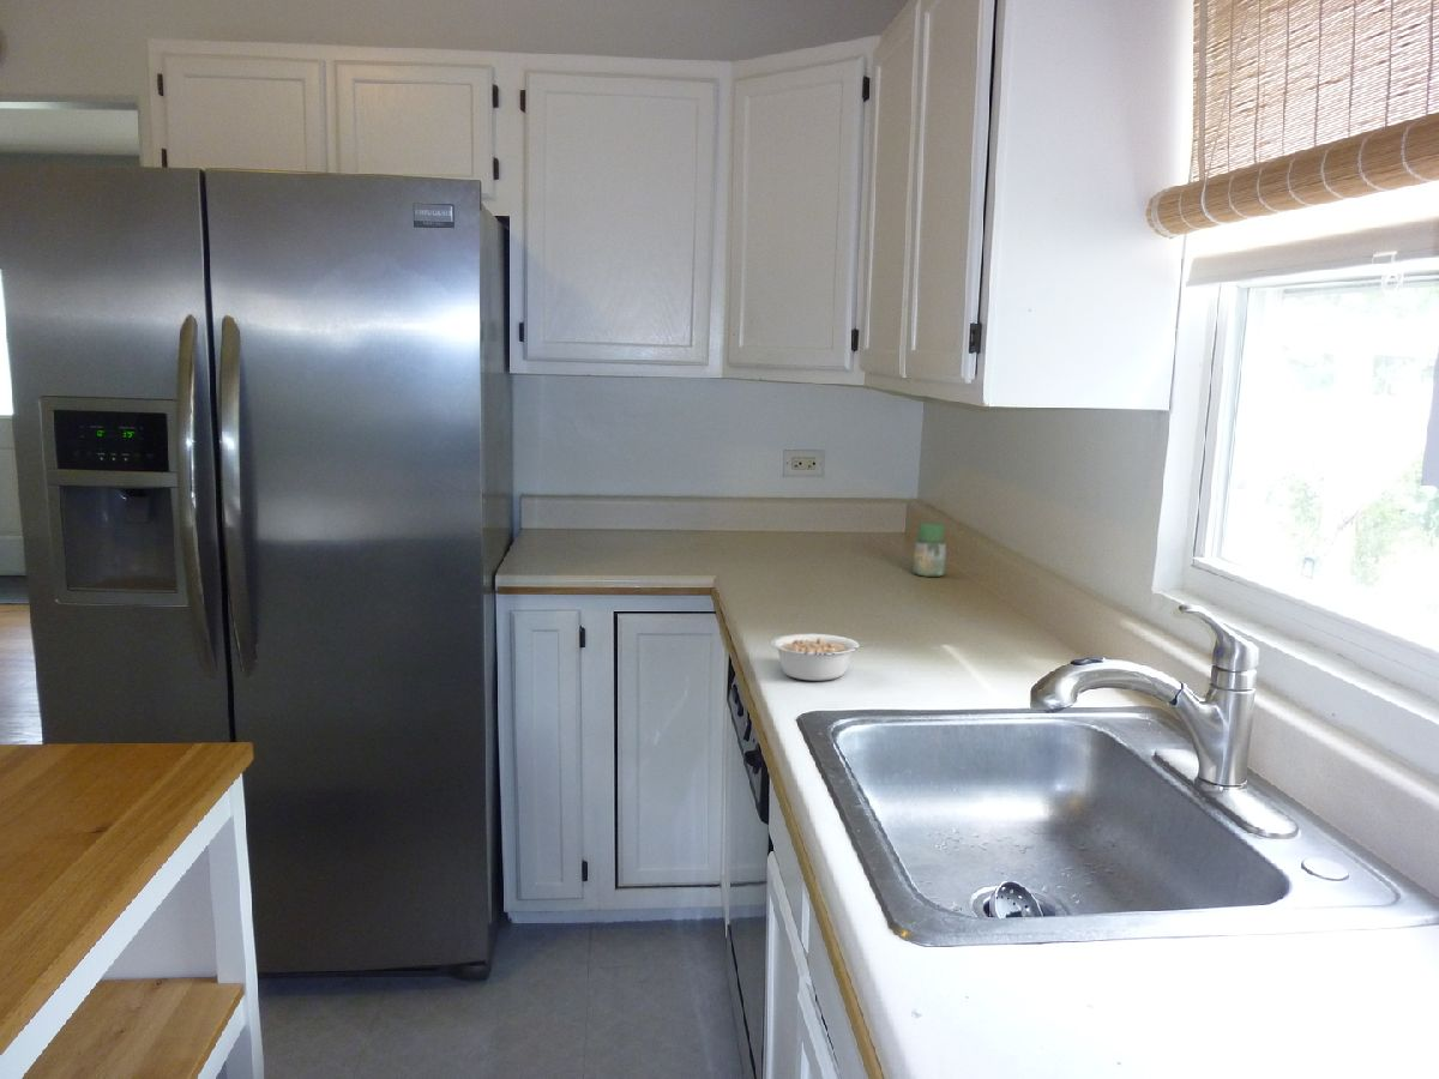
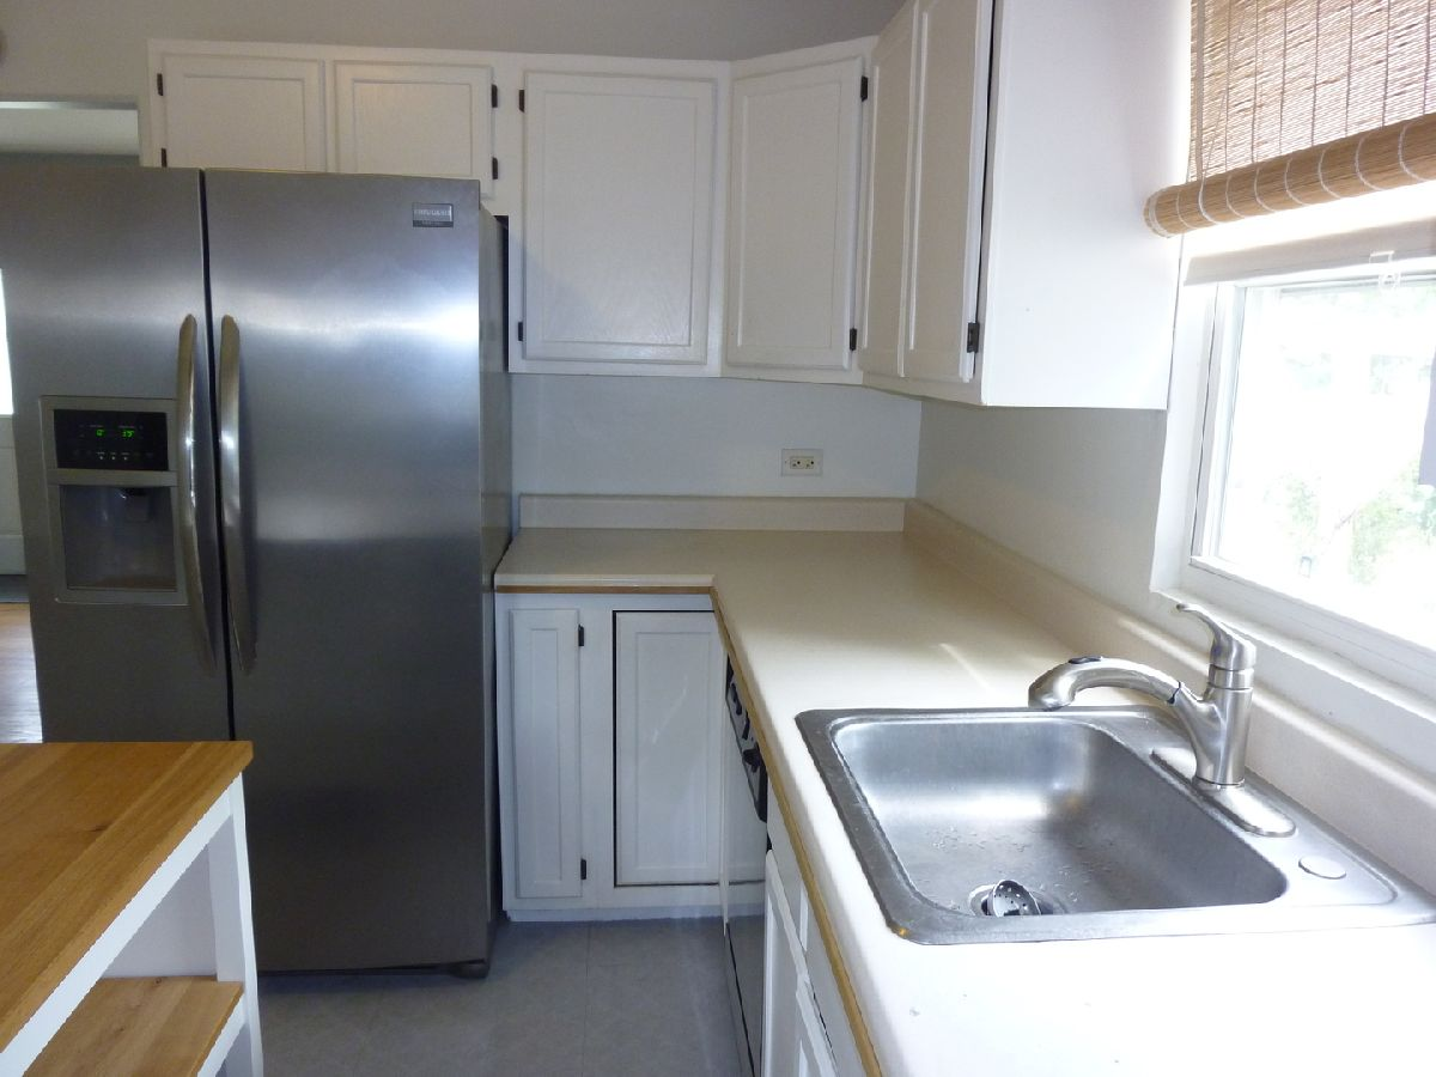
- legume (818, 655)
- jar (929, 549)
